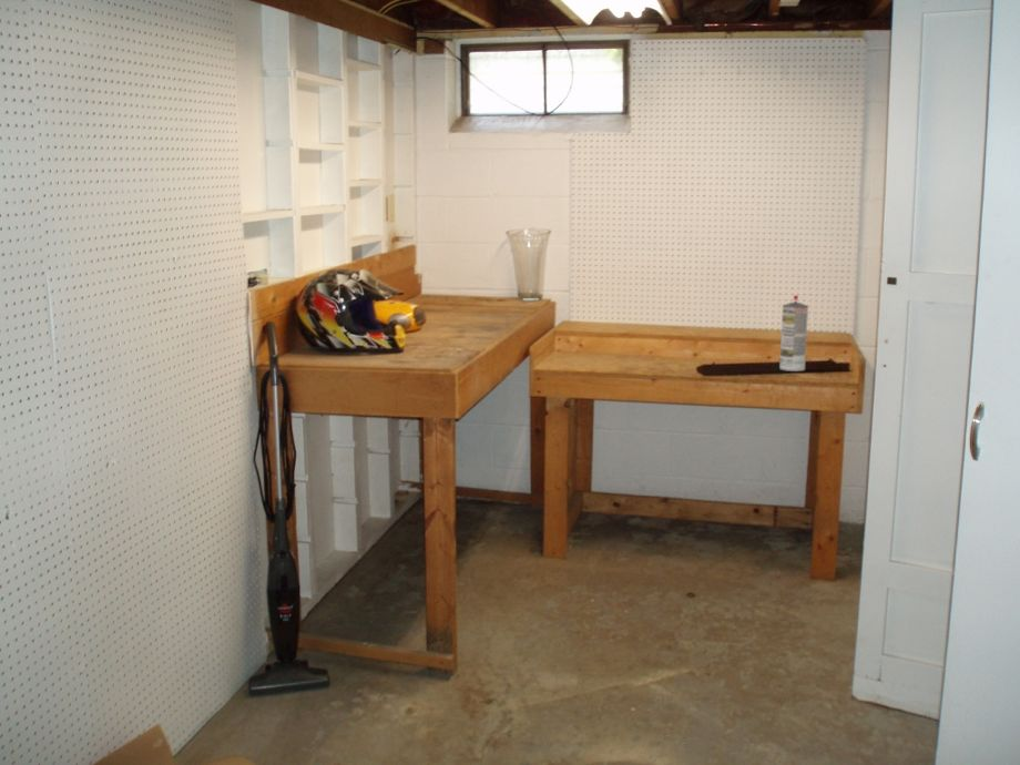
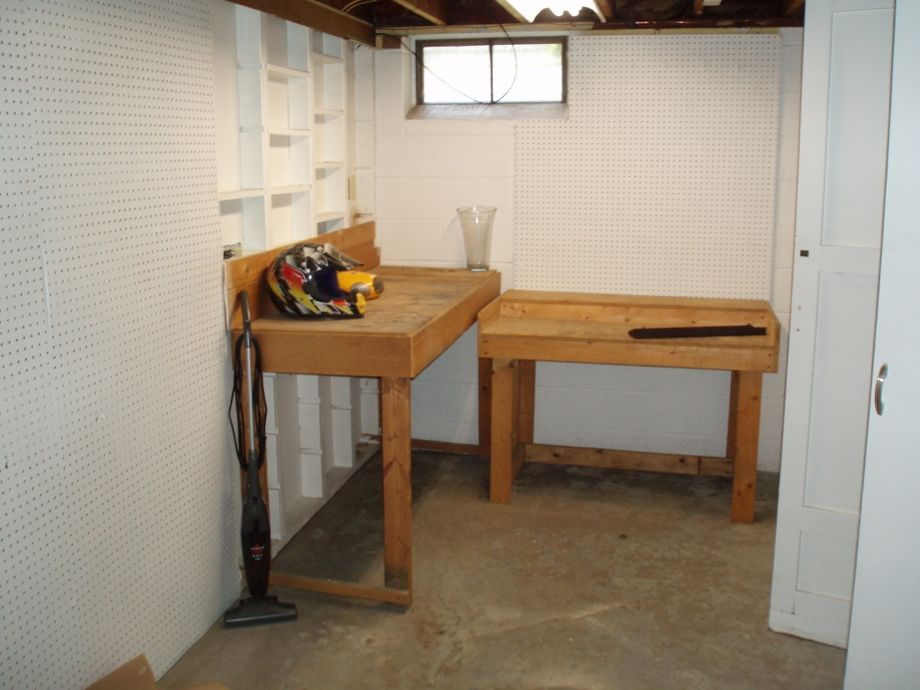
- spray can (794, 333)
